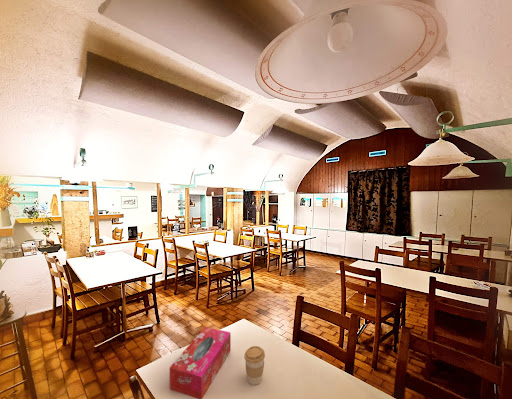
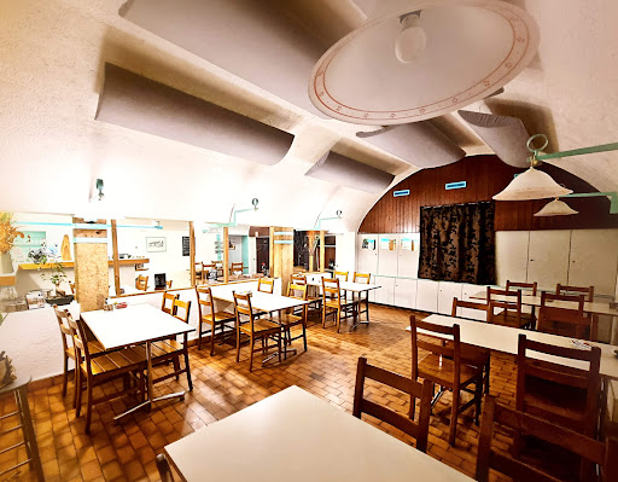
- coffee cup (254, 364)
- tissue box (203, 358)
